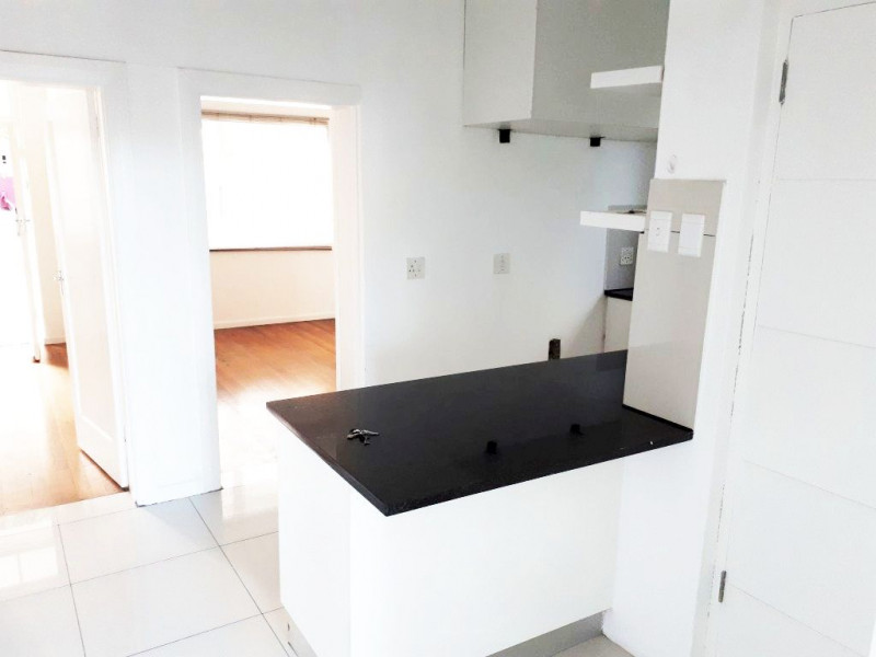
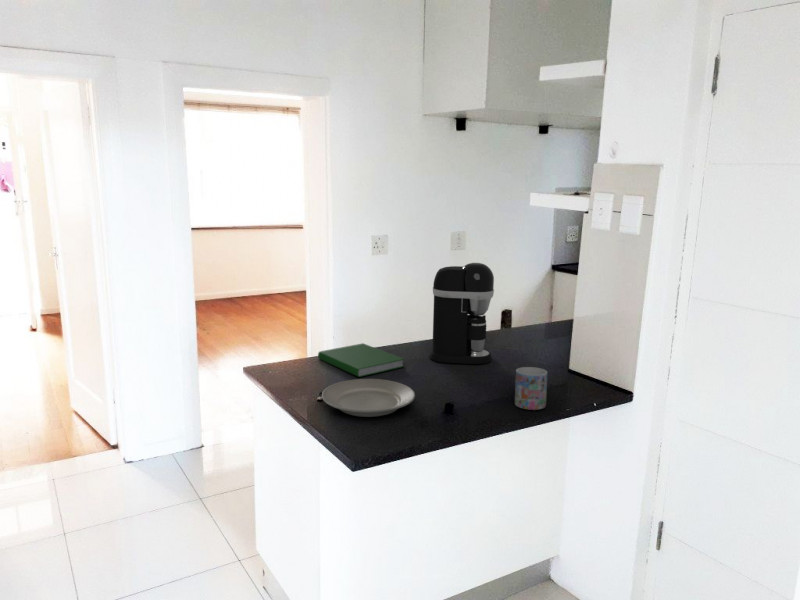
+ plate (368, 399)
+ hardcover book (360, 359)
+ mug (527, 386)
+ coffee maker (462, 311)
